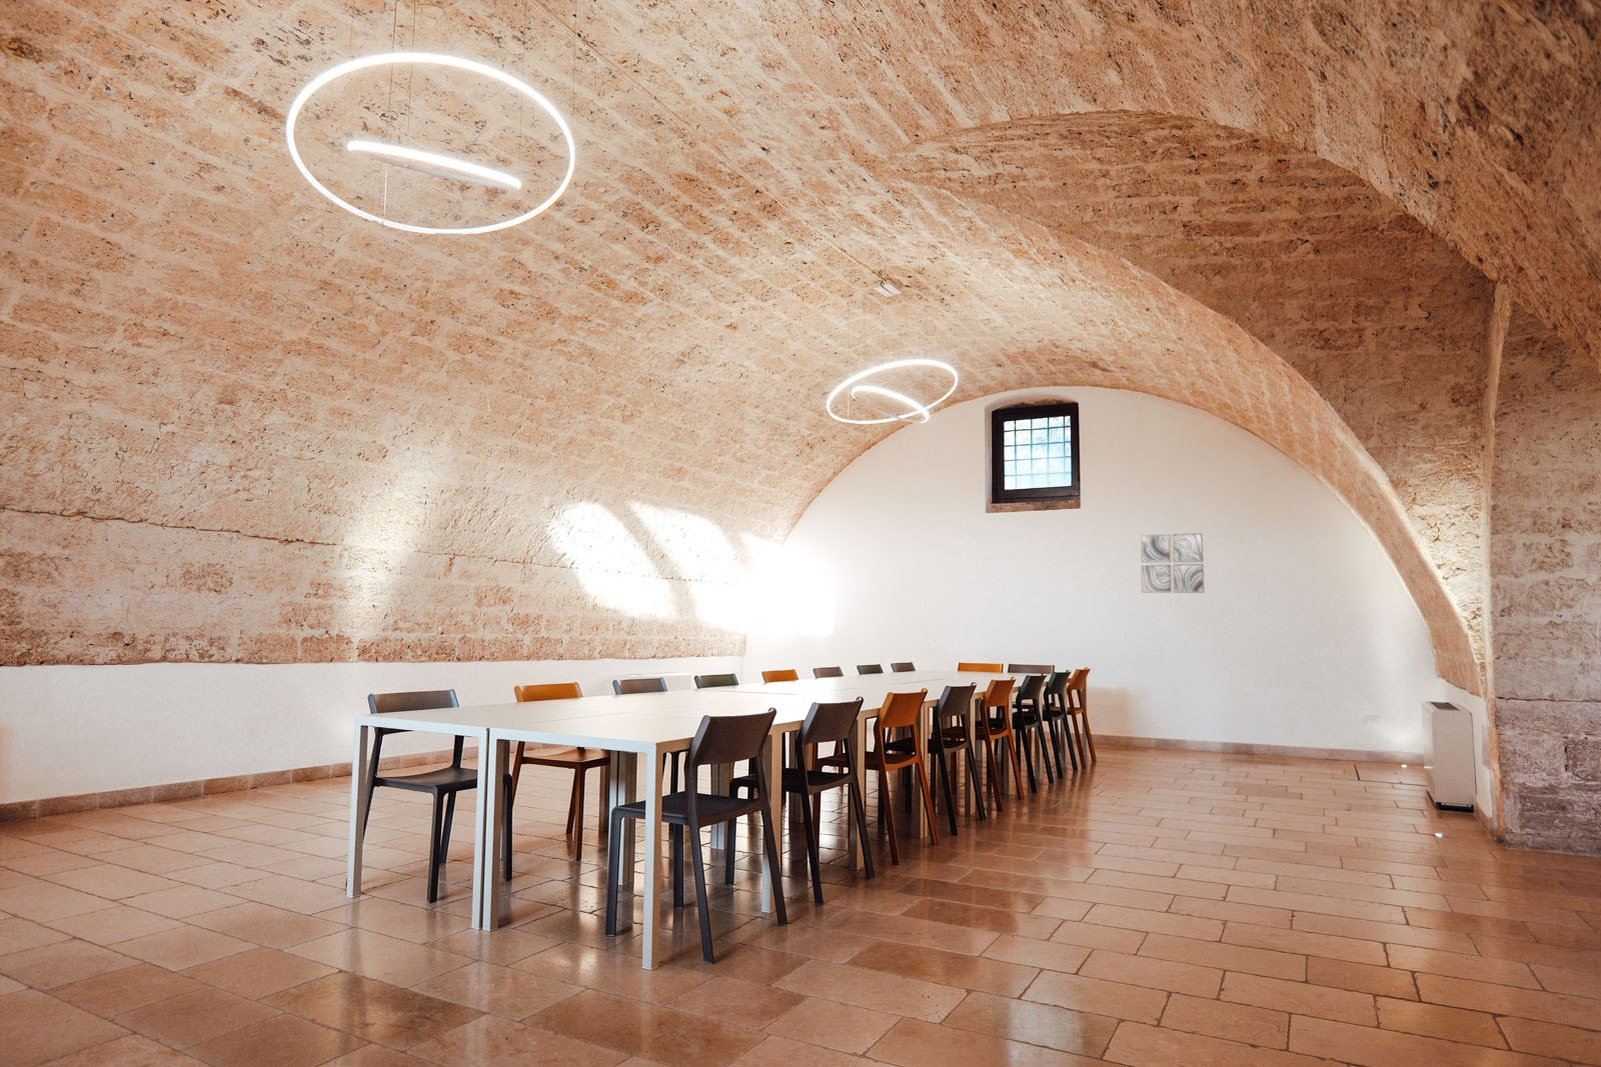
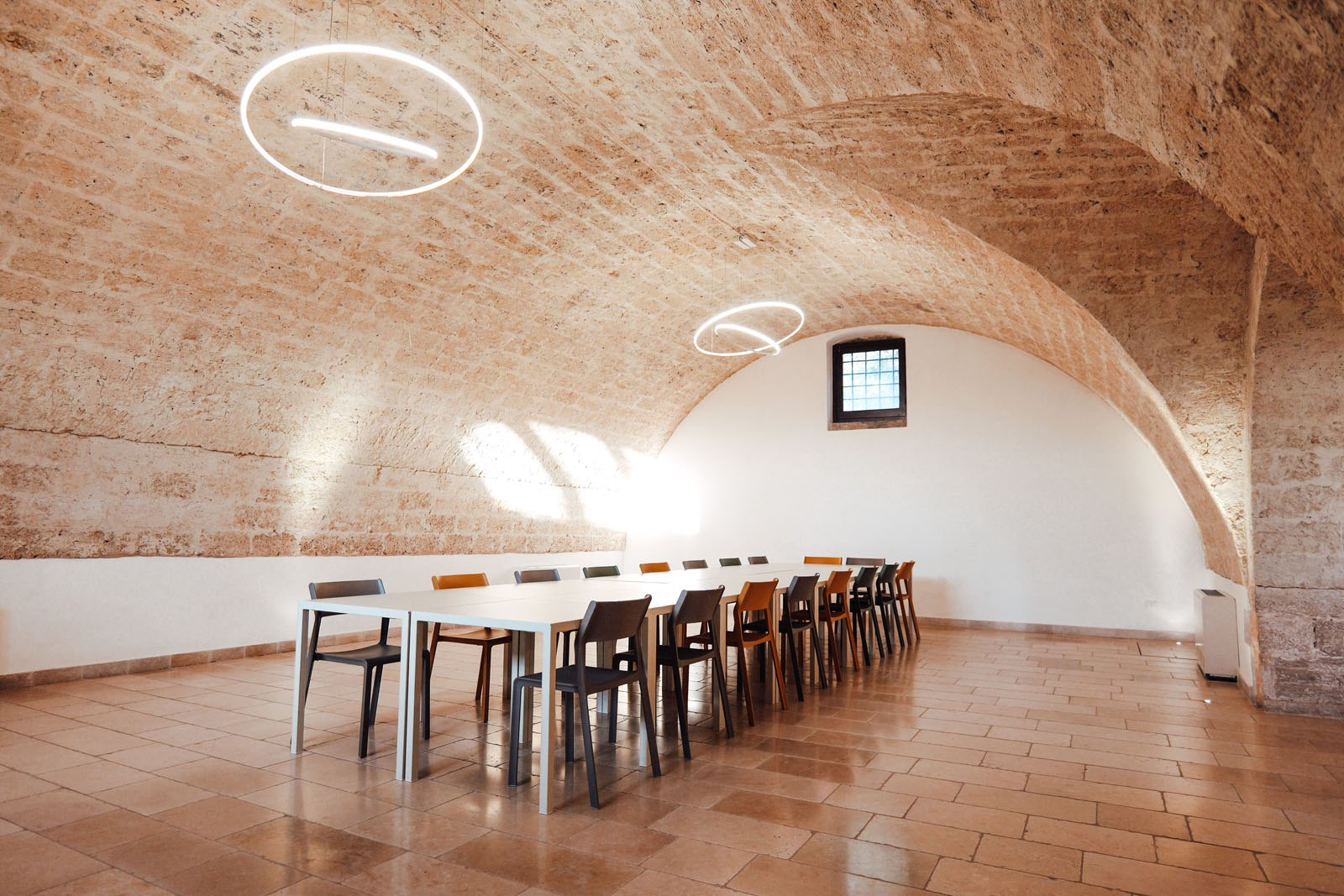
- wall art (1171, 562)
